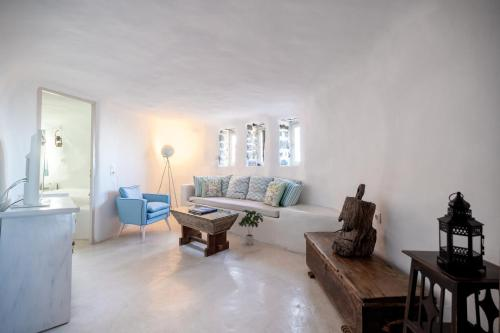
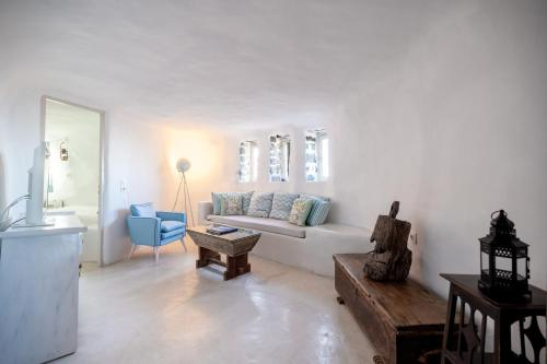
- potted plant (249, 226)
